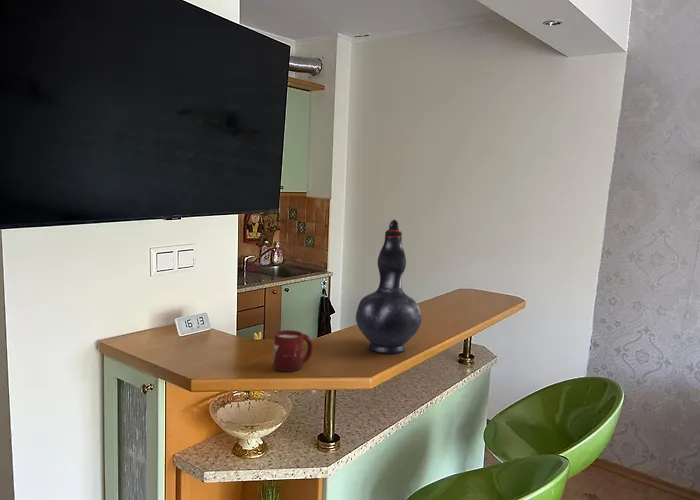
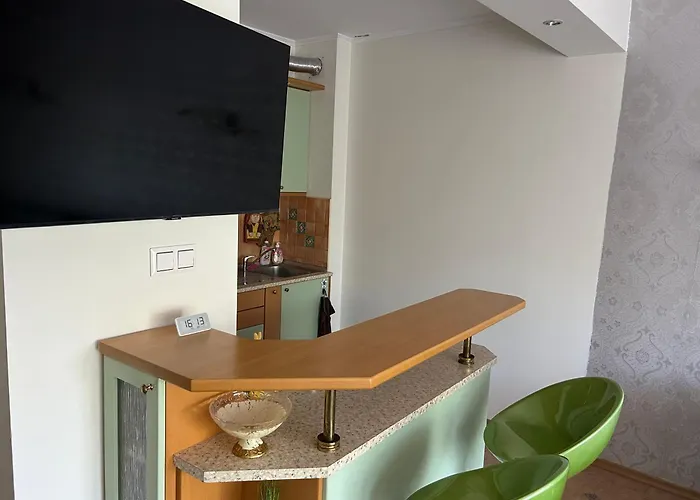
- cup (294, 349)
- decorative vase (390, 284)
